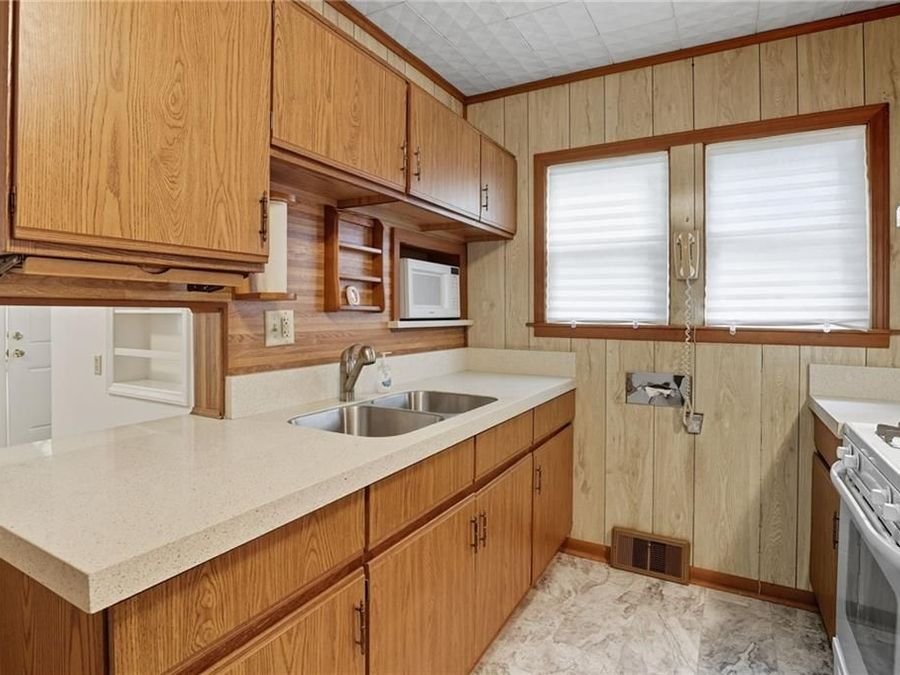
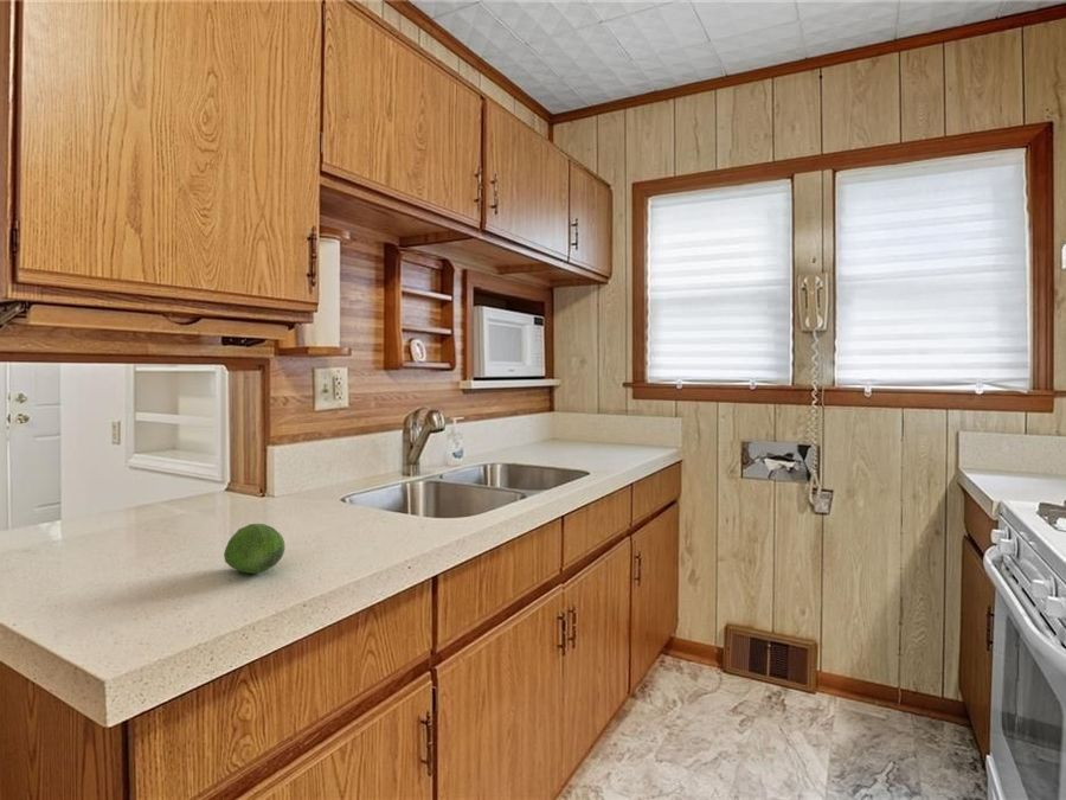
+ fruit (252, 546)
